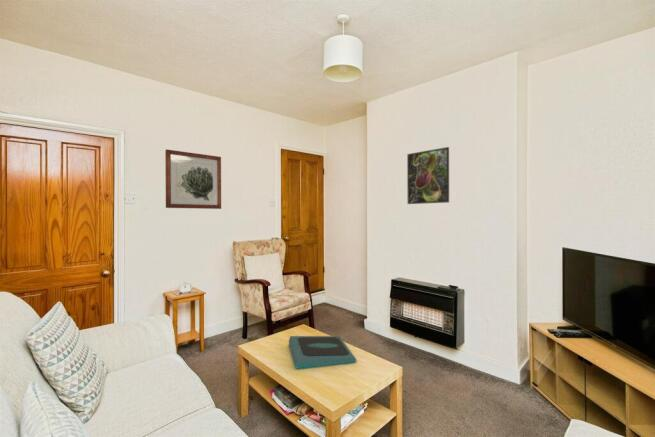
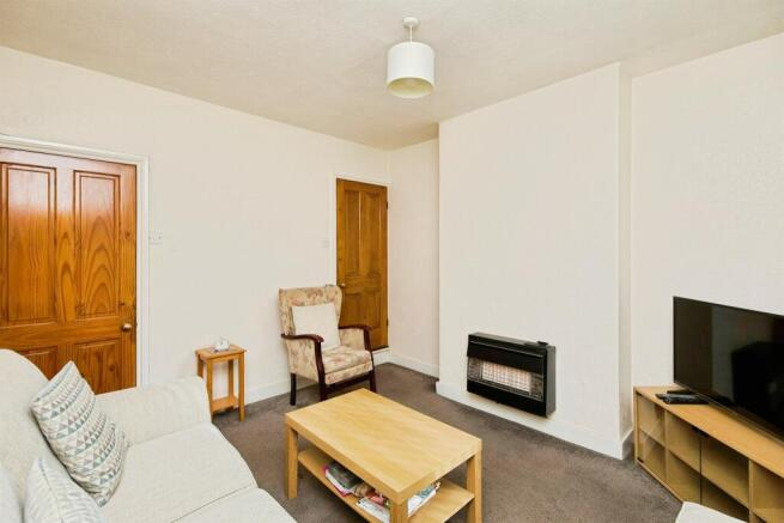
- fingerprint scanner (320, 348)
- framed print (427, 177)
- wall art (194, 180)
